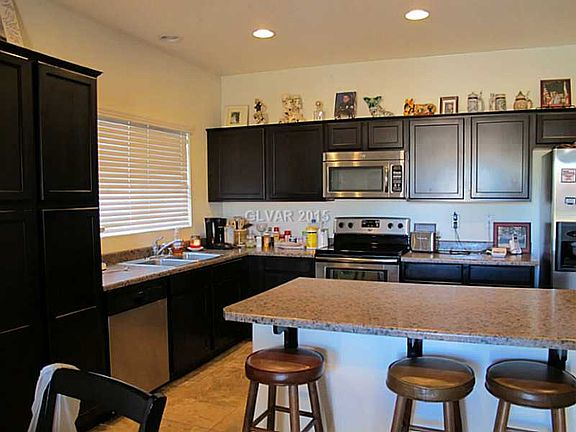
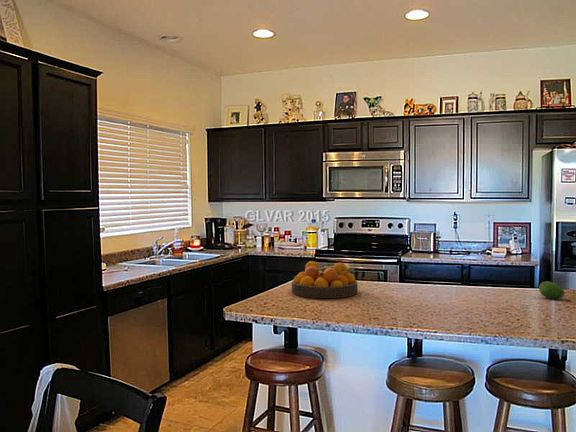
+ fruit bowl (324, 277)
+ fruit (551, 290)
